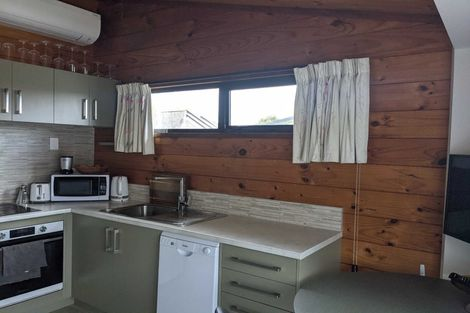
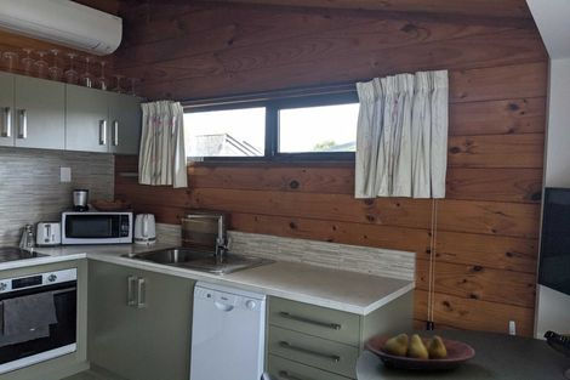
+ fruit bowl (418, 348)
